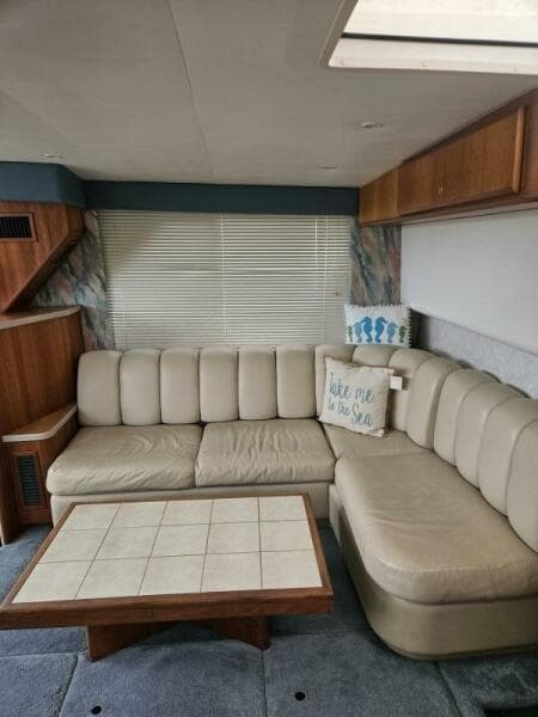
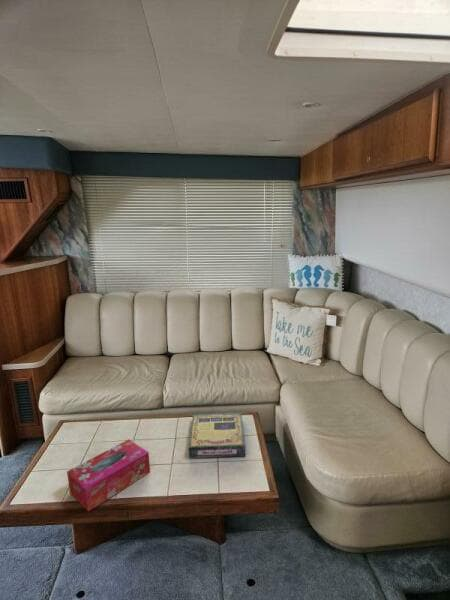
+ video game box (217, 433)
+ tissue box (110, 471)
